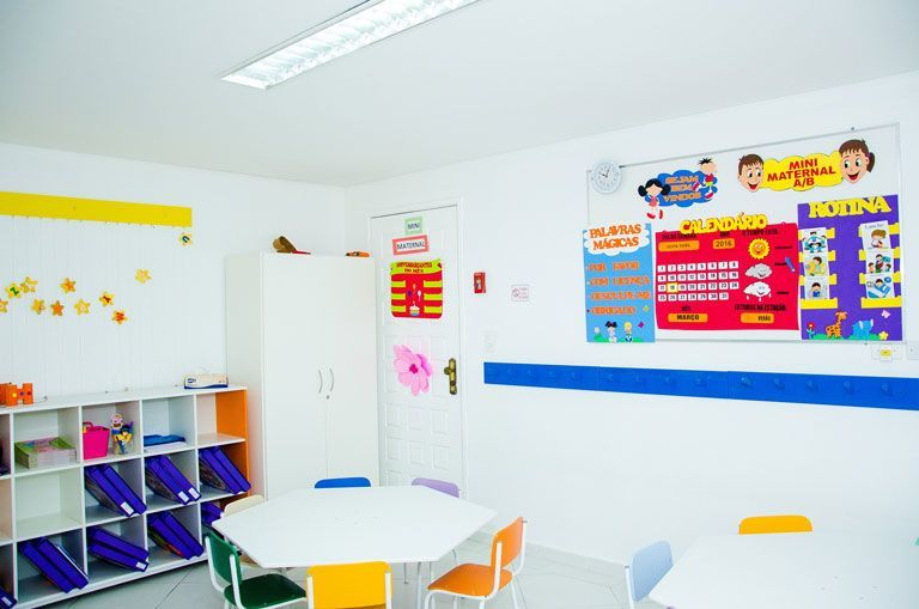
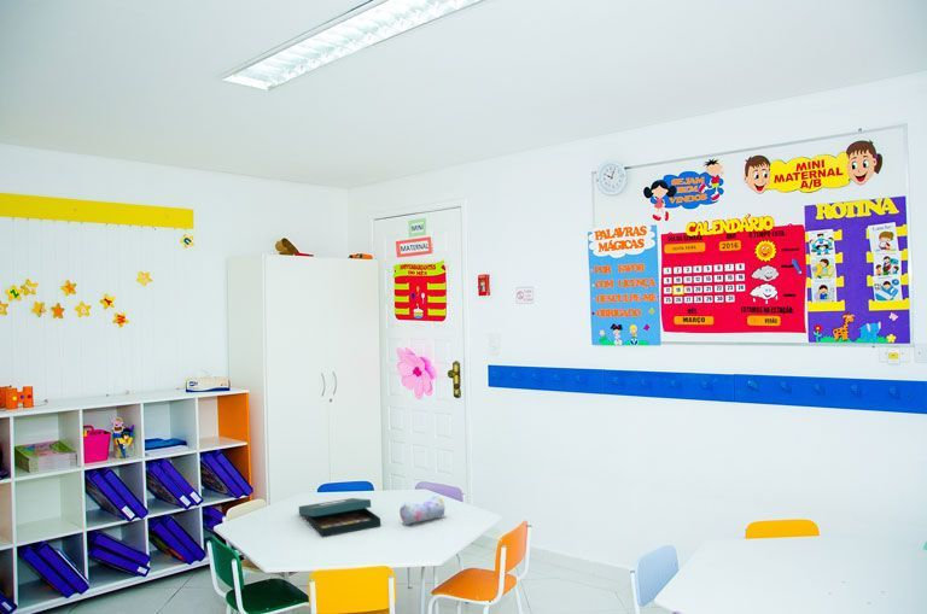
+ pencil case (422, 509)
+ board game (338, 509)
